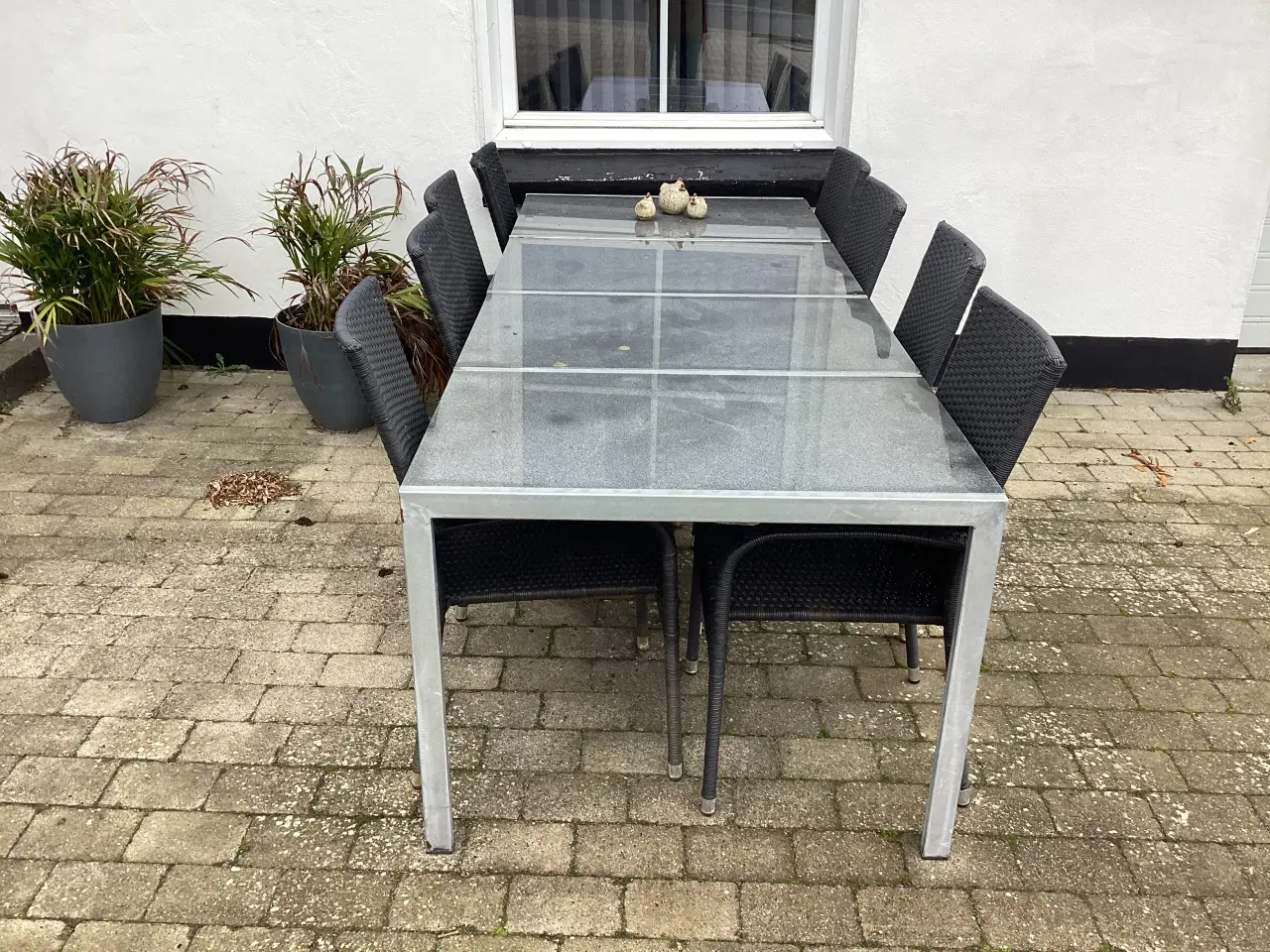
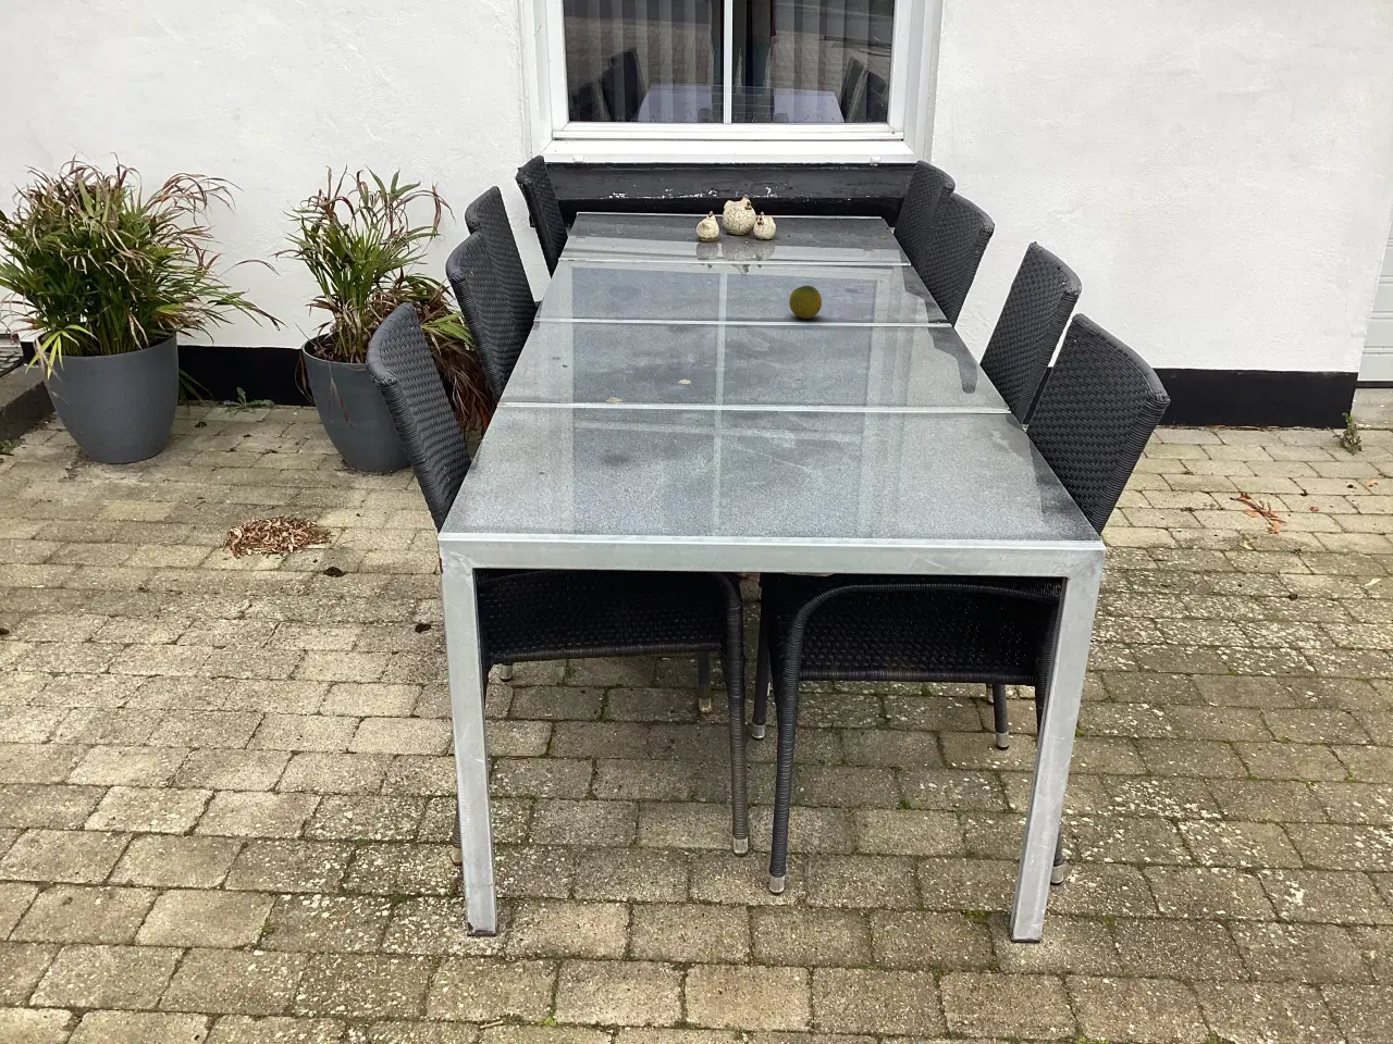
+ fruit (805, 302)
